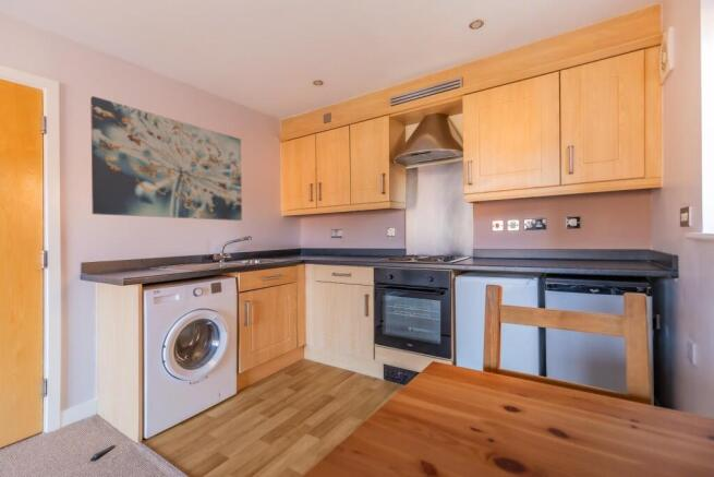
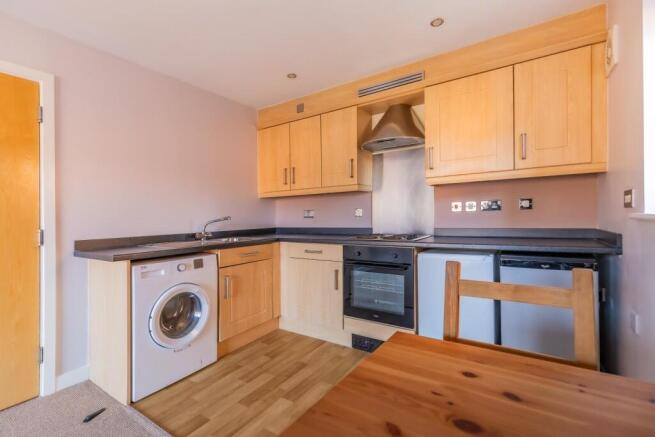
- wall art (179, 169)
